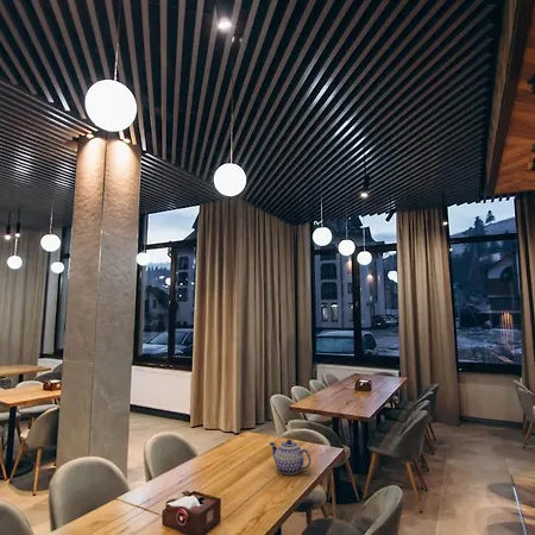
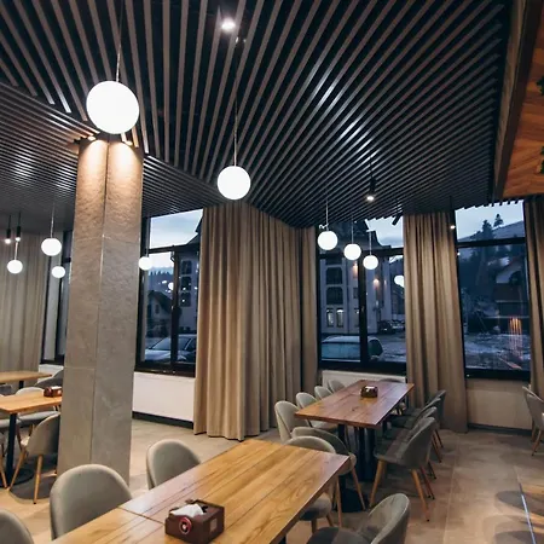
- teapot (289, 454)
